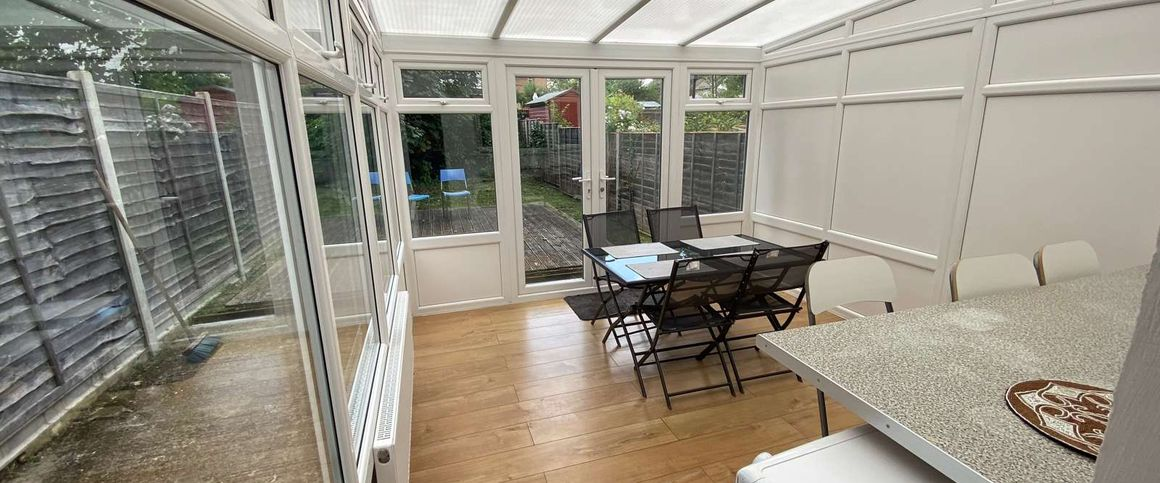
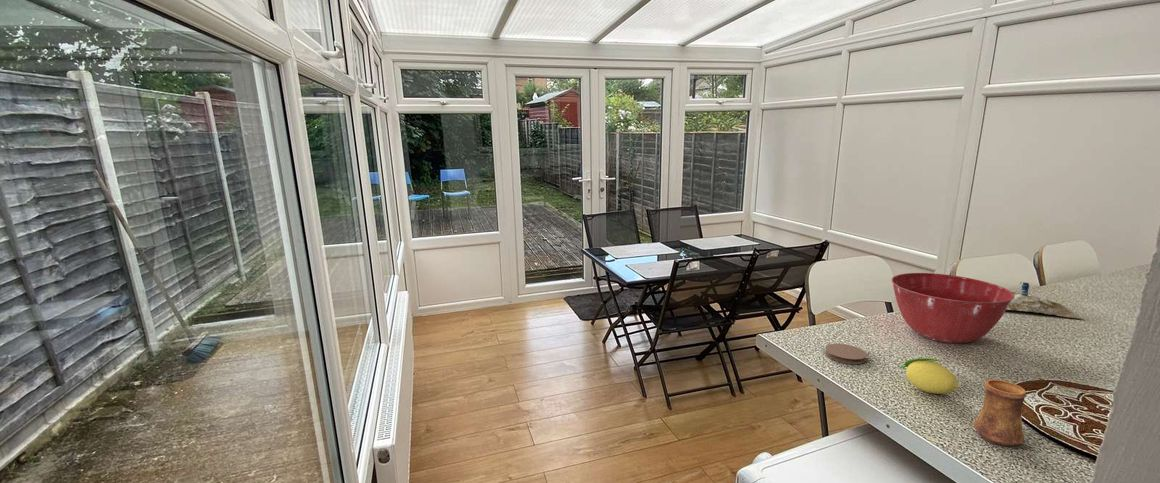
+ coaster (845, 353)
+ cup (1001, 412)
+ bottle (1022, 294)
+ mixing bowl (946, 310)
+ fruit (928, 373)
